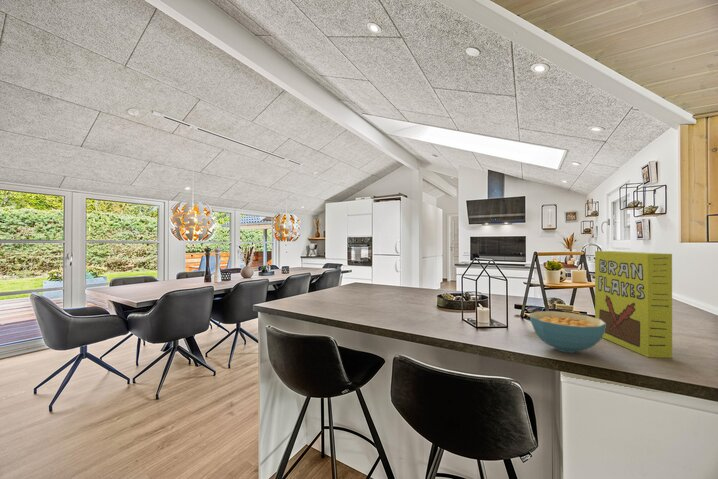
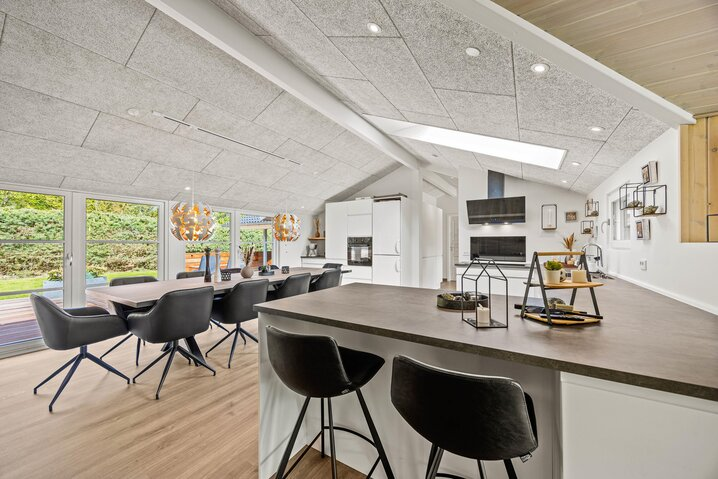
- cereal box (629, 298)
- cereal bowl (565, 333)
